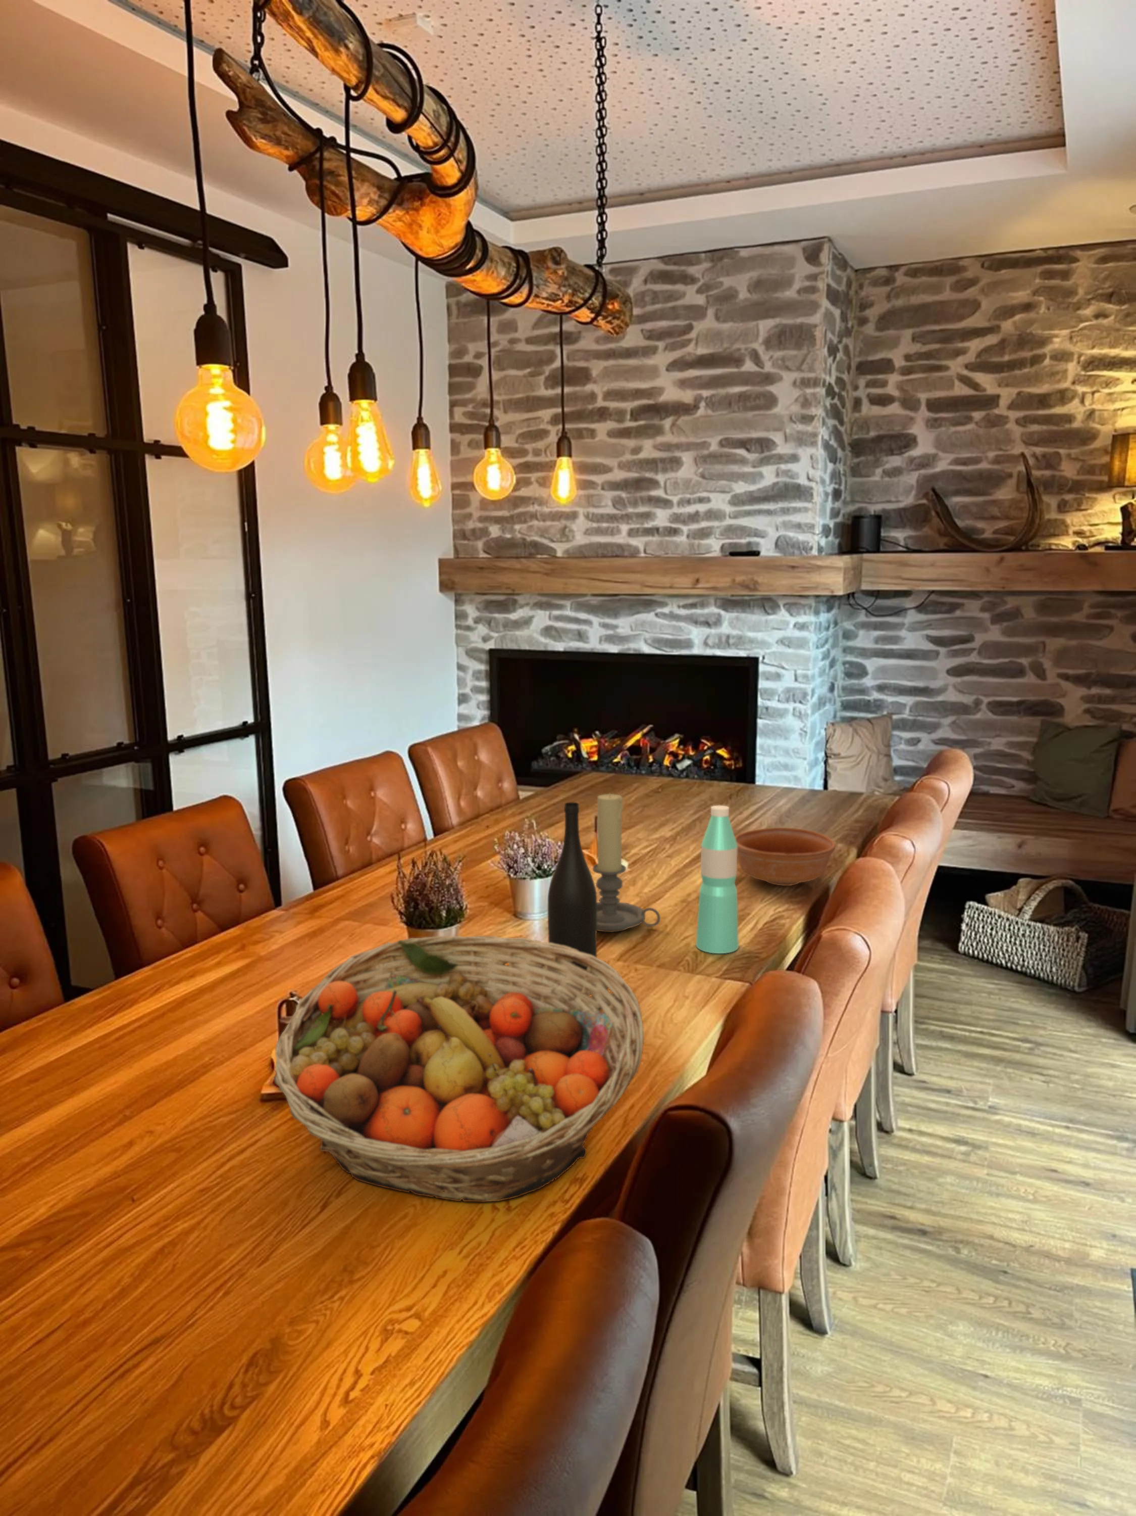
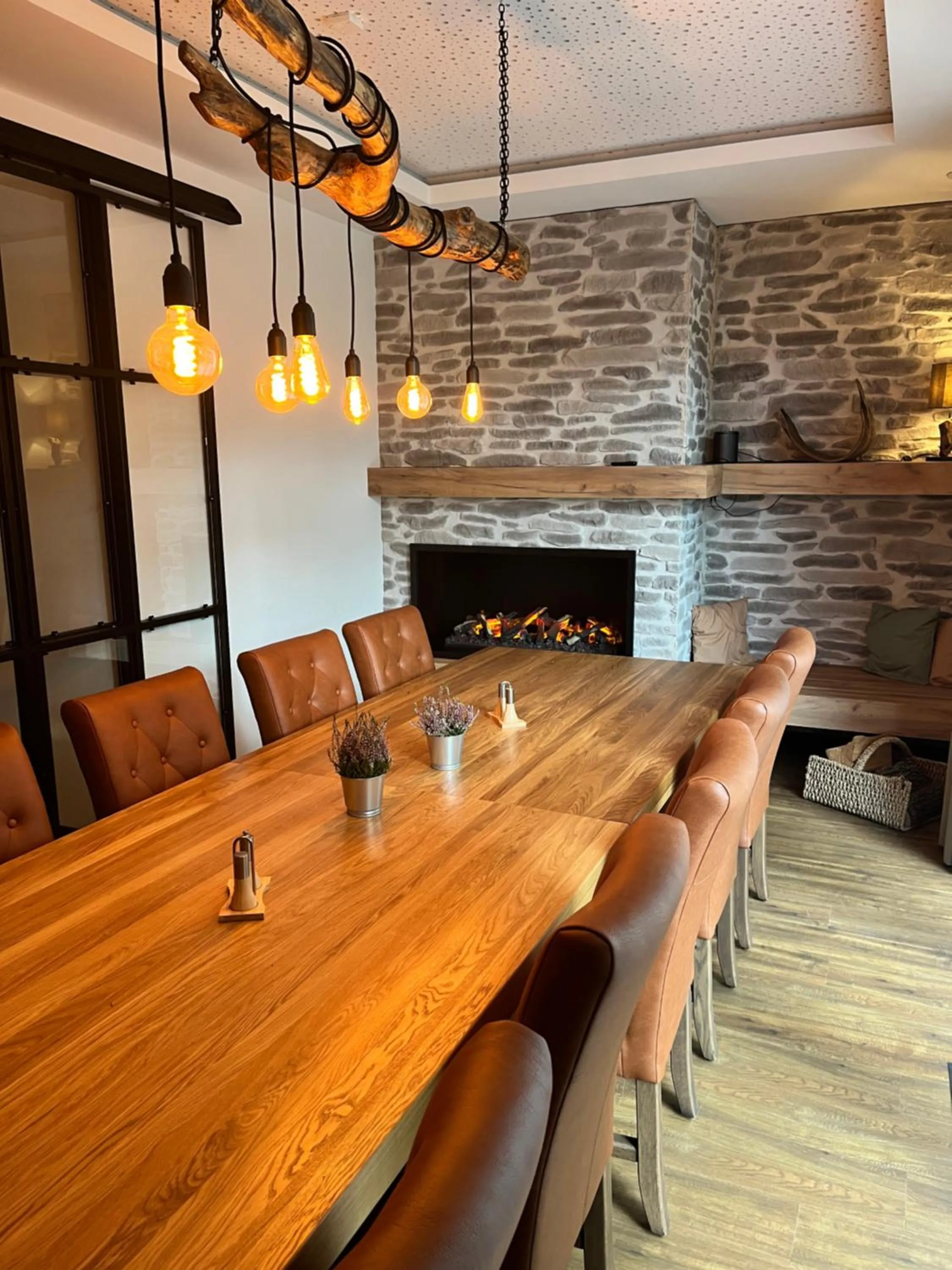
- wine bottle (572, 889)
- water bottle (718, 877)
- bowl (783, 861)
- fruit basket (459, 1059)
- candle holder (617, 861)
